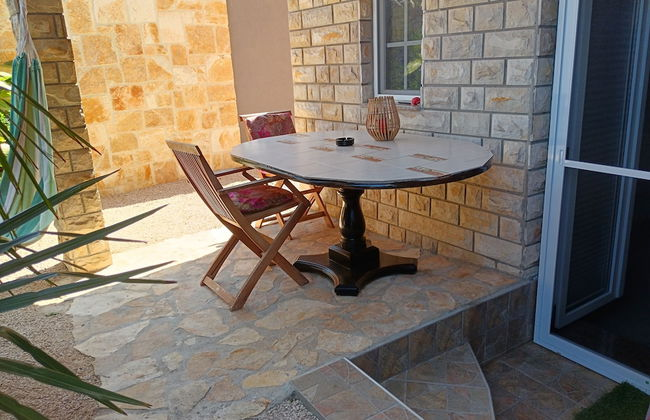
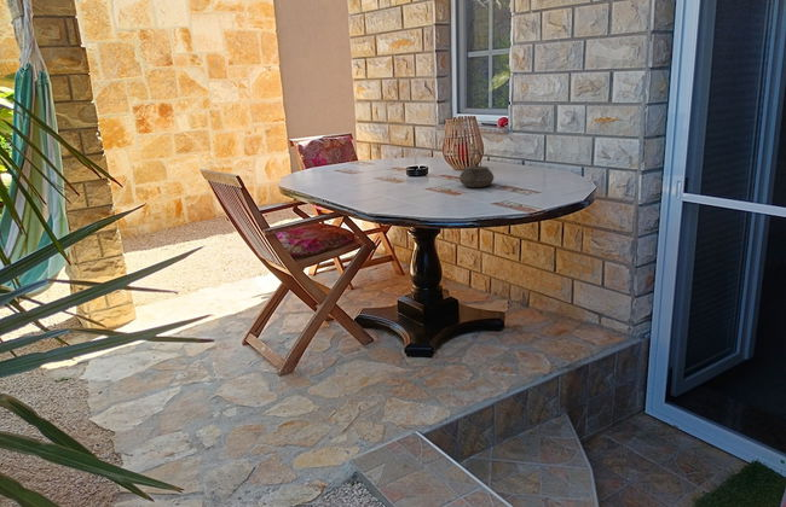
+ teapot (475, 168)
